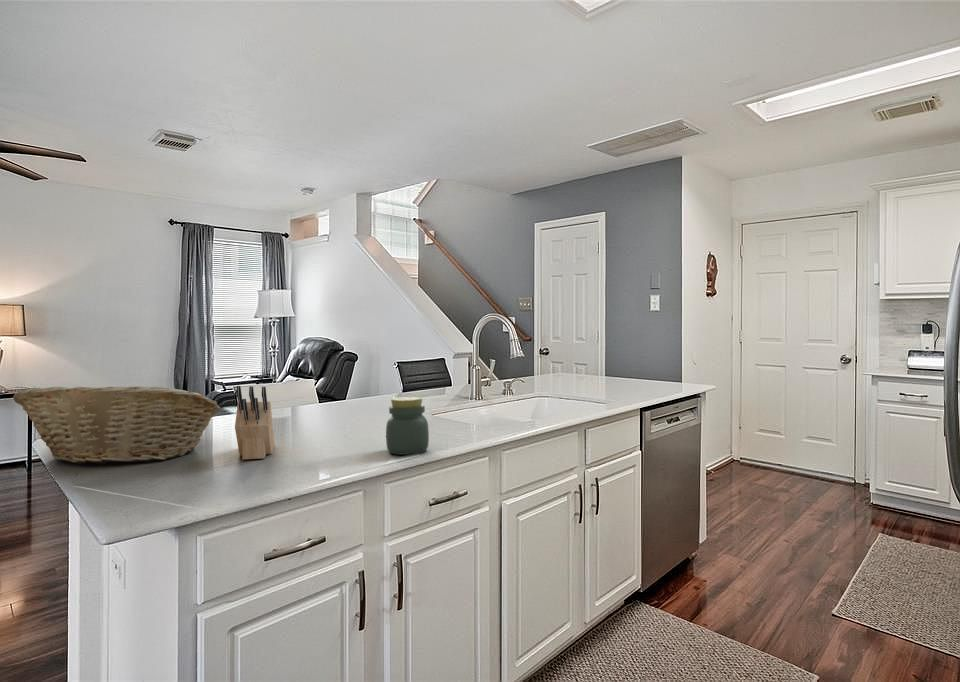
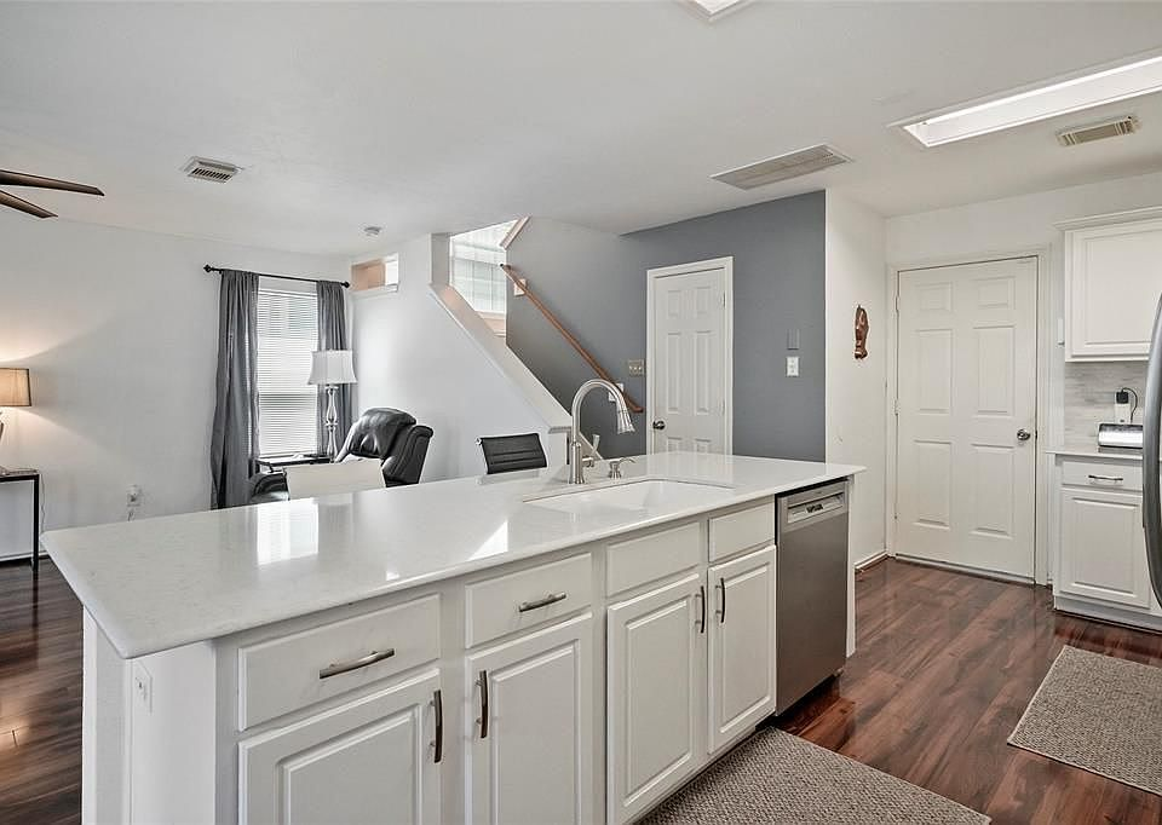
- jar (407, 424)
- fruit basket (123, 418)
- knife block (255, 418)
